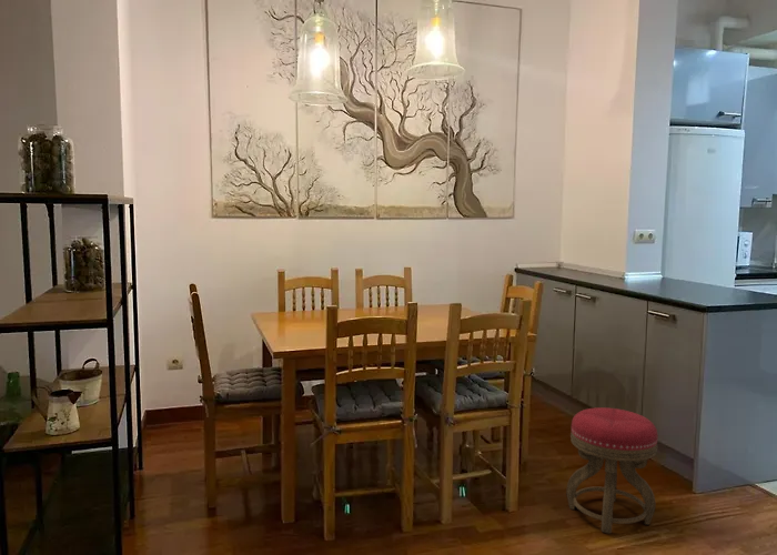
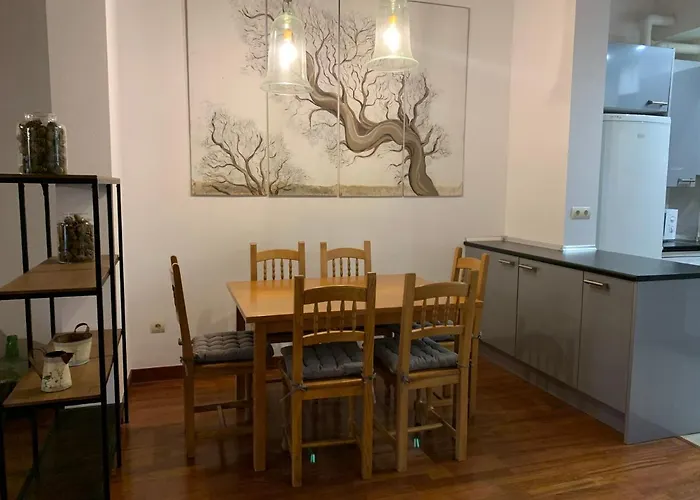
- stool (610, 465)
